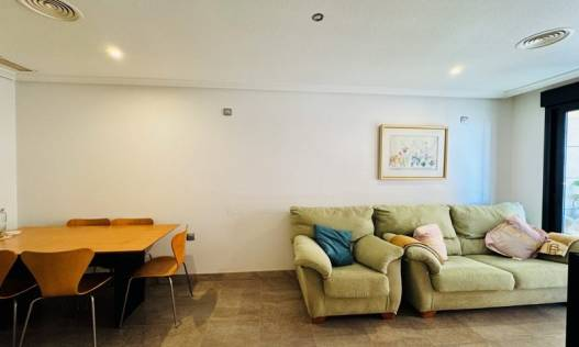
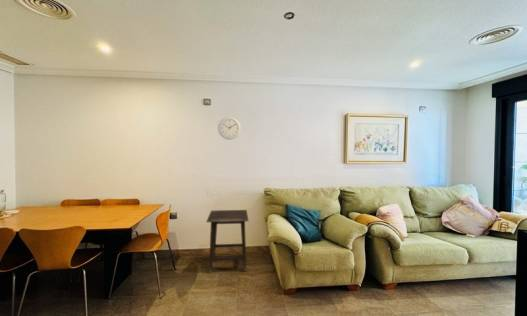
+ wall clock (229, 128)
+ side table (228, 244)
